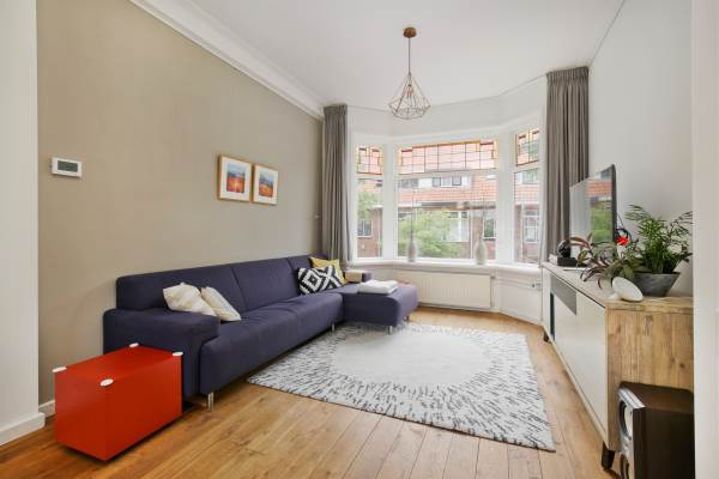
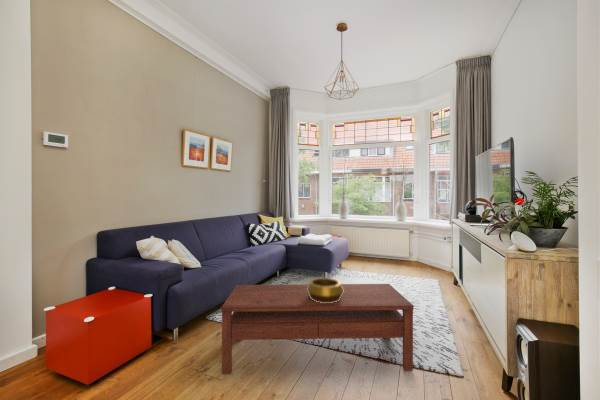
+ coffee table (315, 323)
+ decorative bowl (325, 289)
